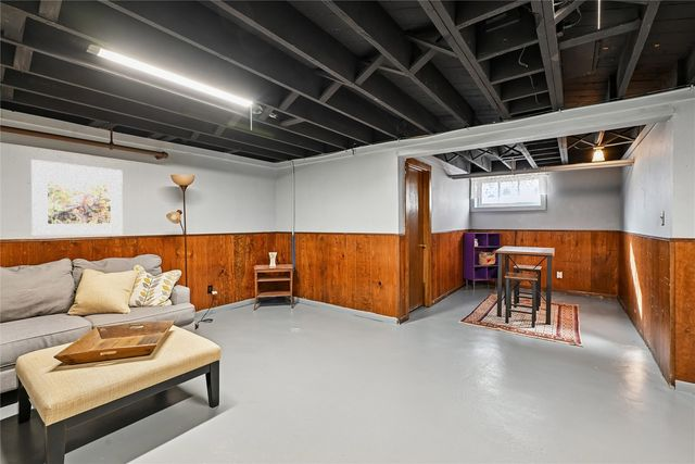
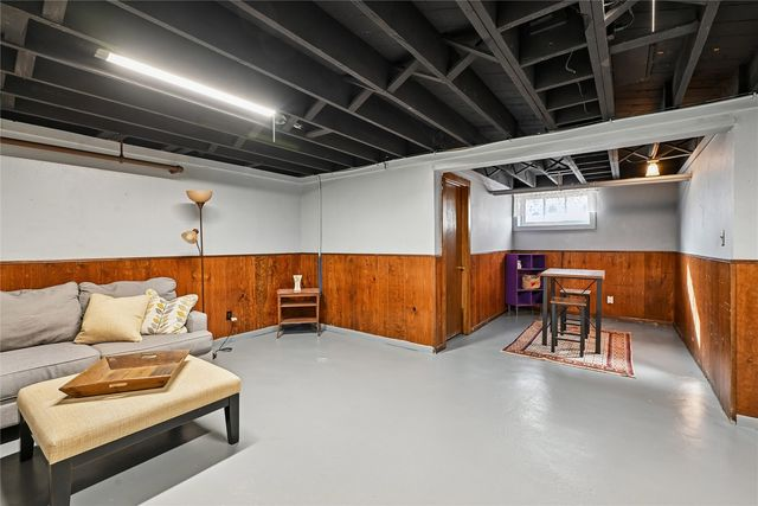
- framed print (80, 200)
